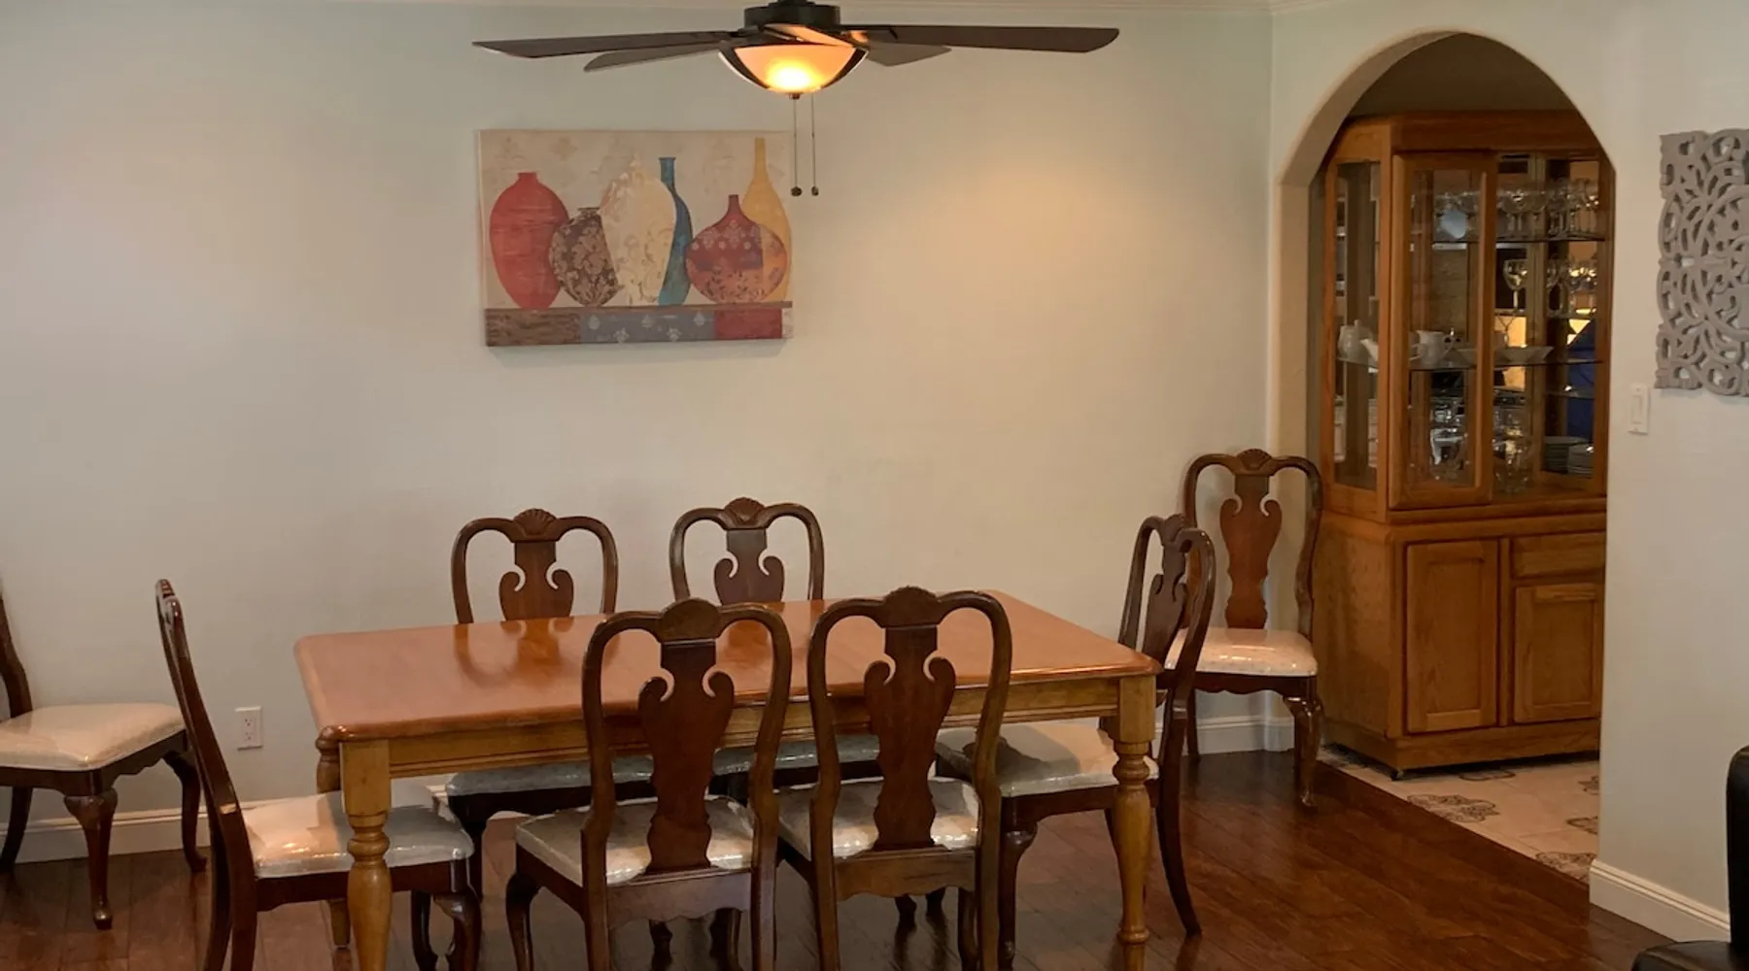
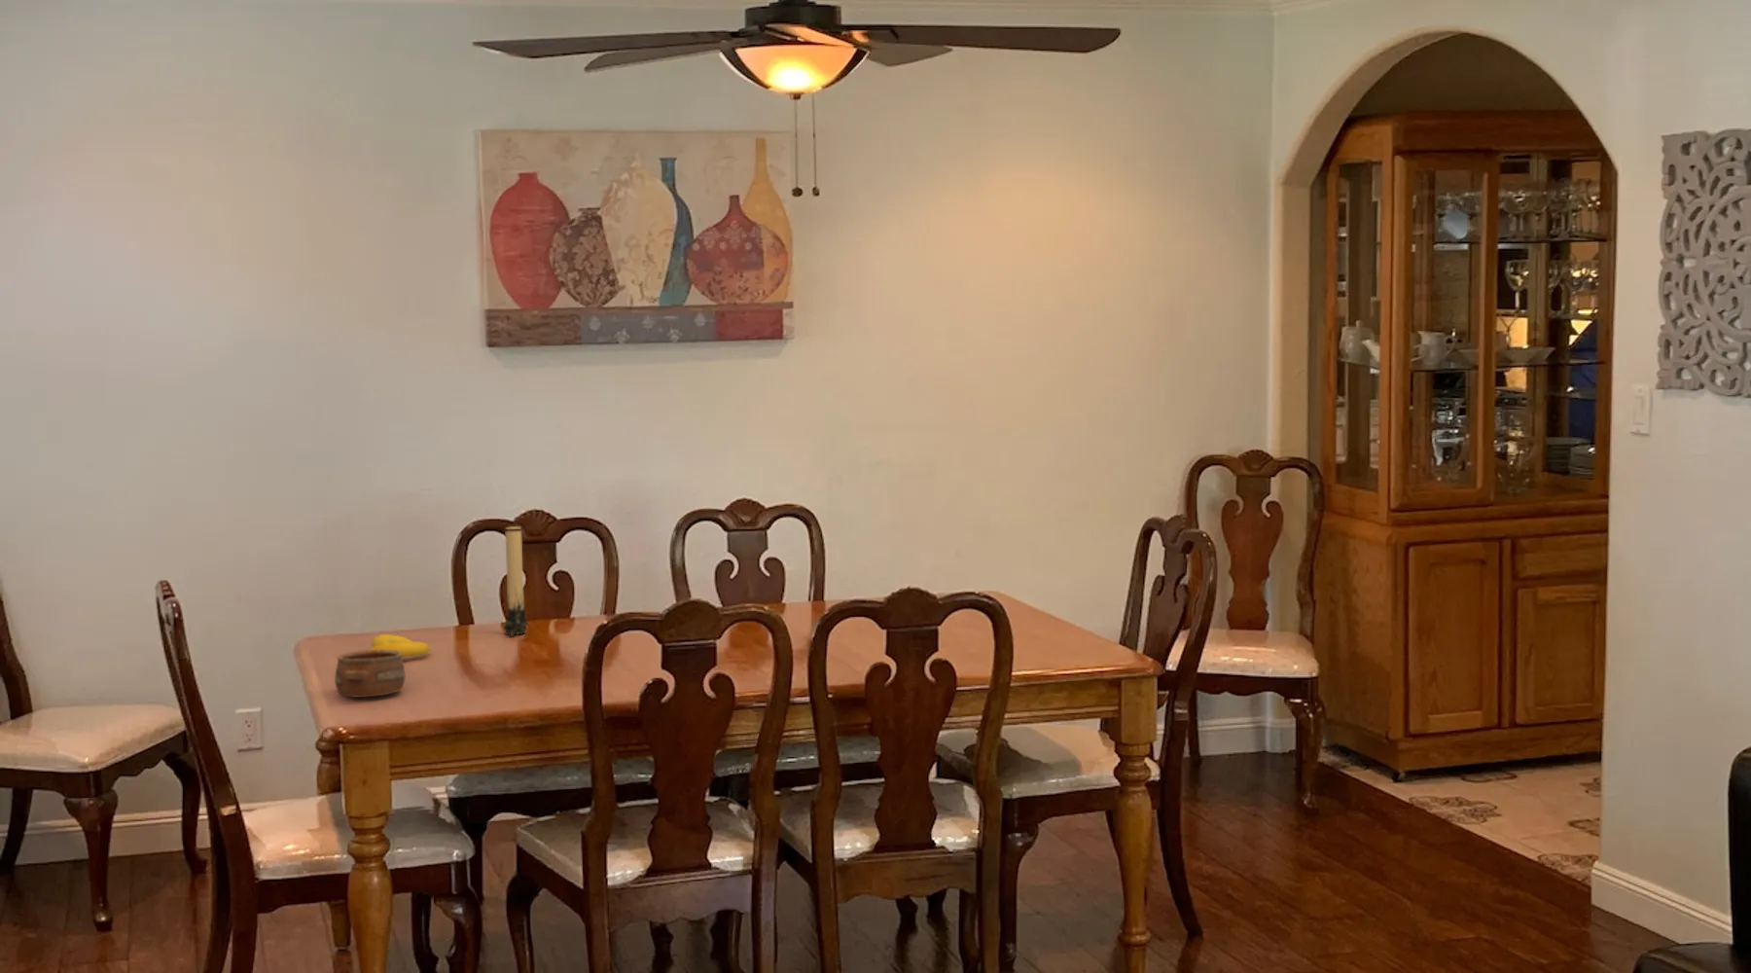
+ pottery (370, 673)
+ candle (513, 580)
+ banana (400, 645)
